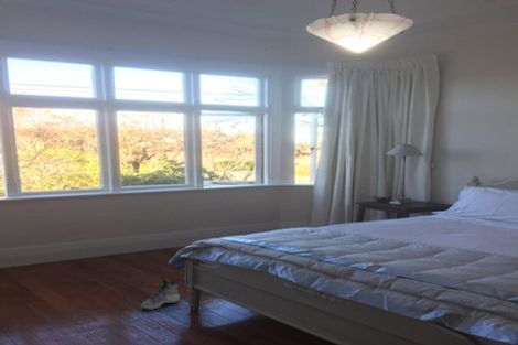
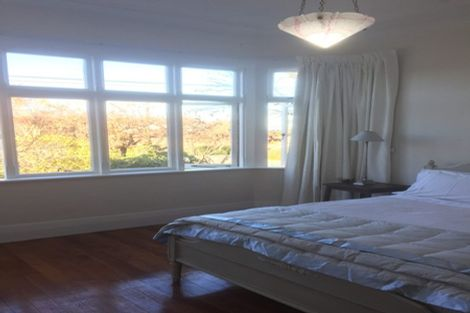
- sneaker (160, 290)
